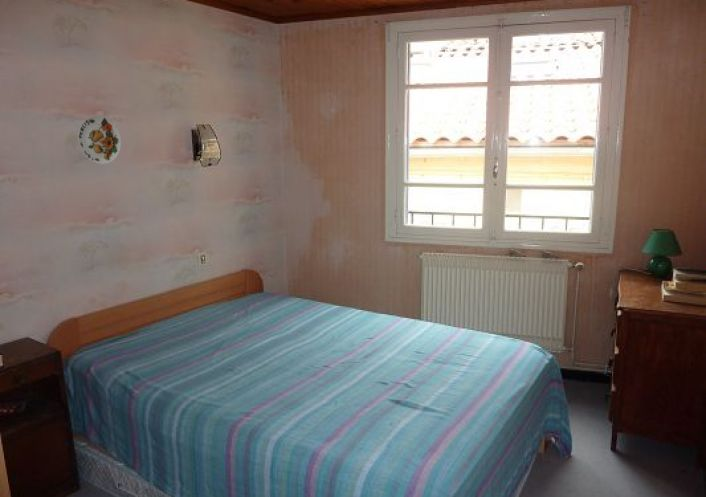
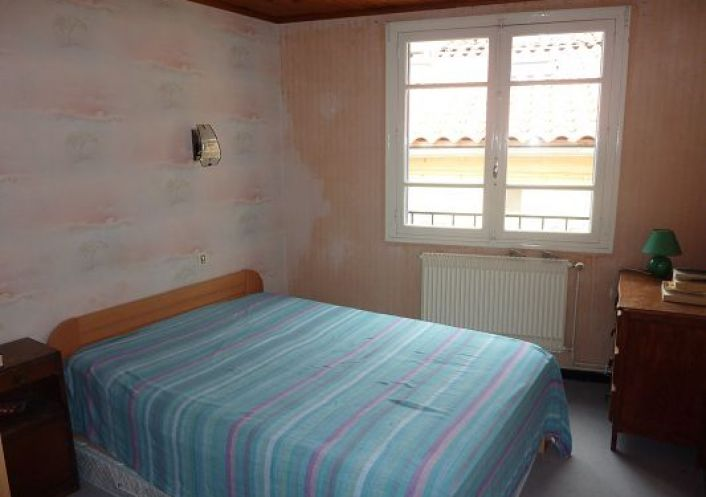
- decorative plate (99, 140)
